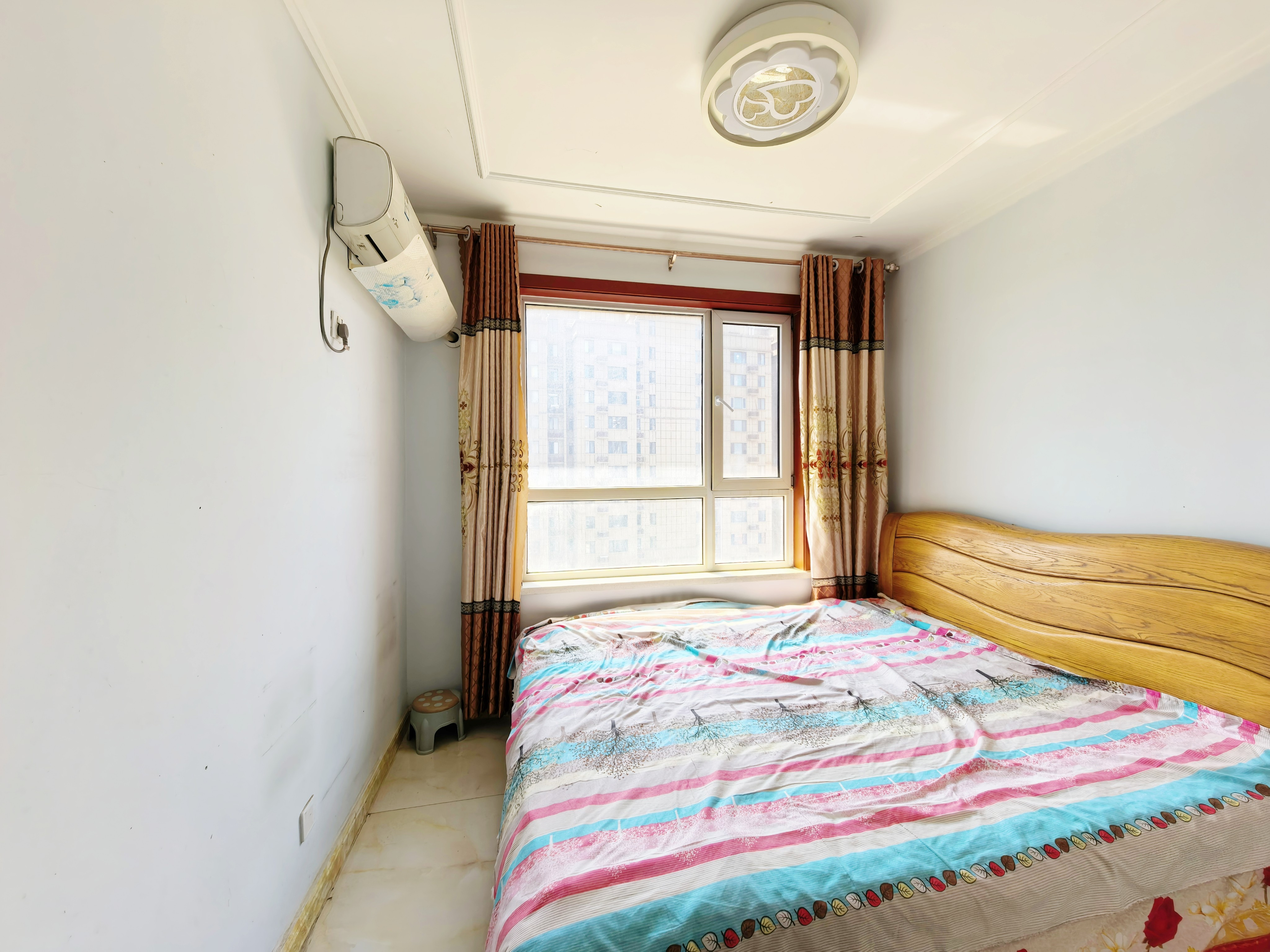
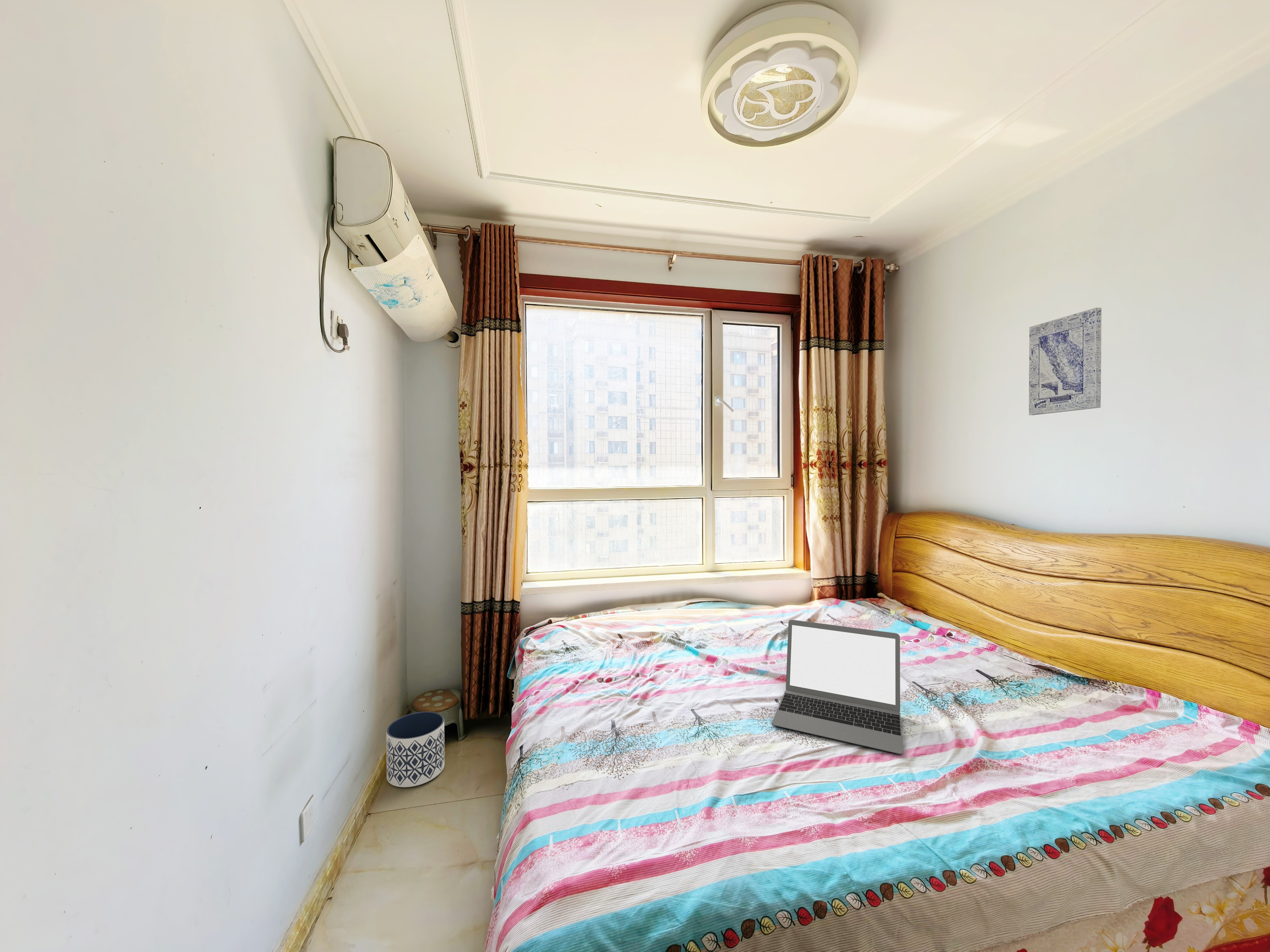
+ wall art (1063, 365)
+ laptop (838, 678)
+ planter (416, 748)
